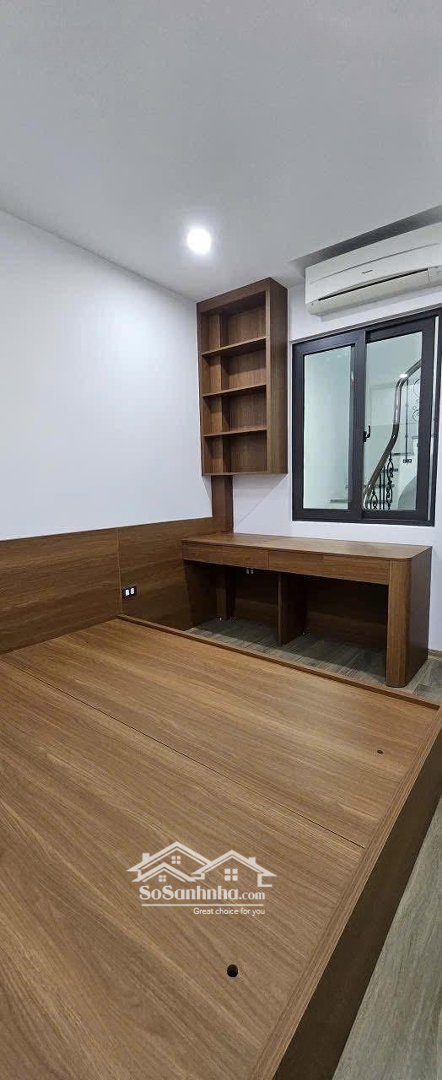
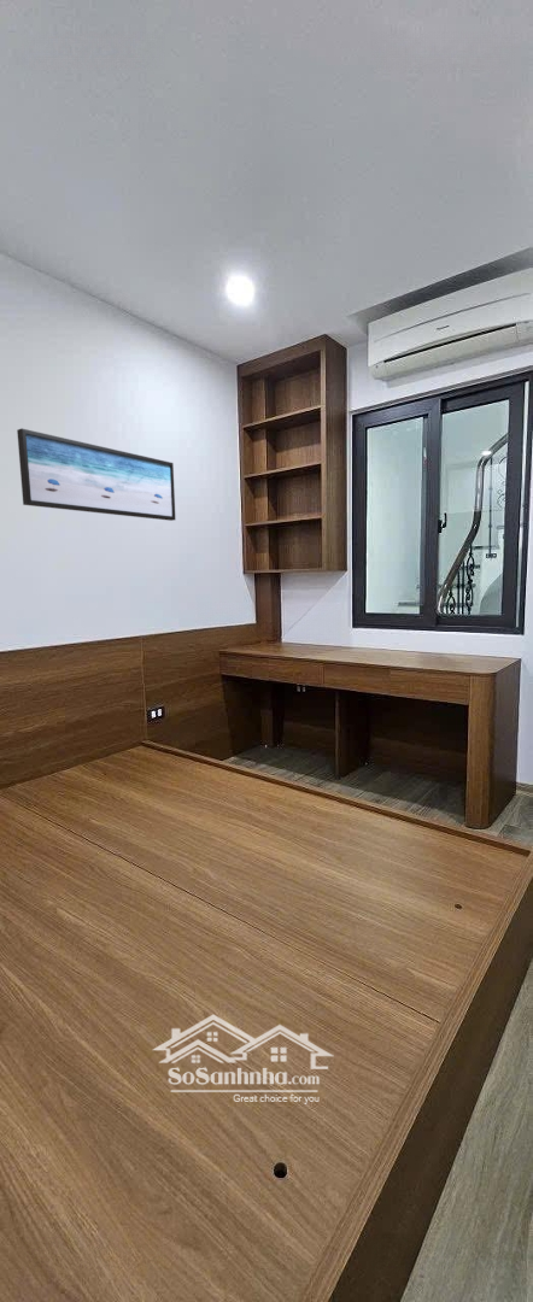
+ wall art (107, 481)
